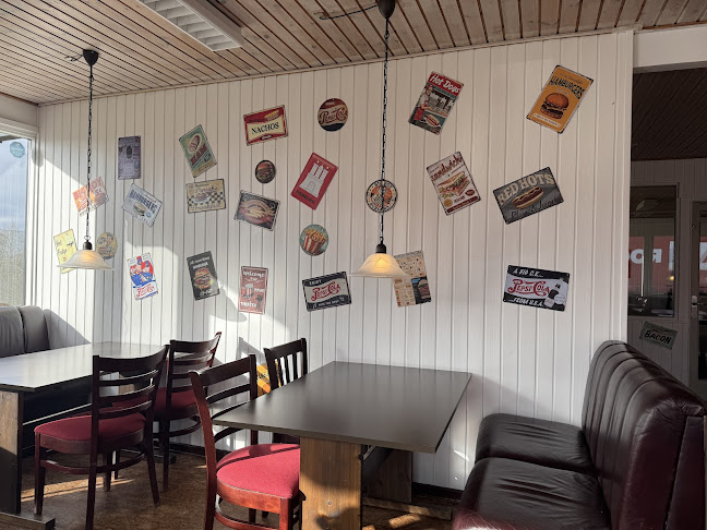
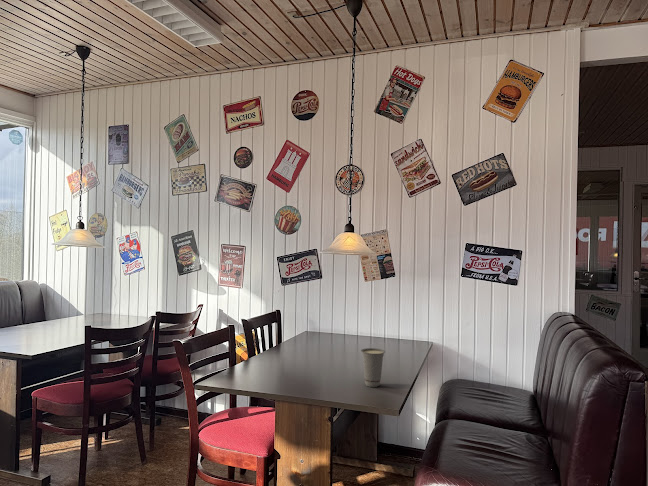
+ cup (372, 368)
